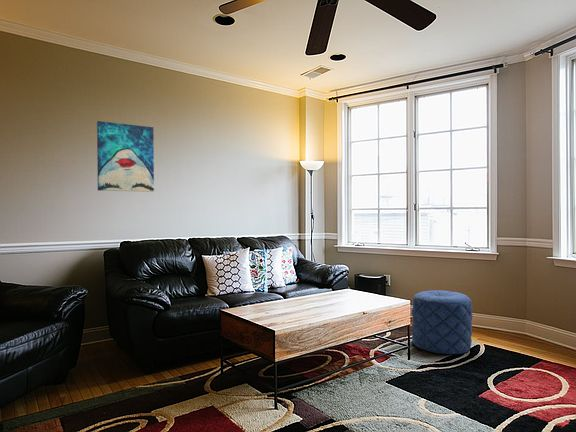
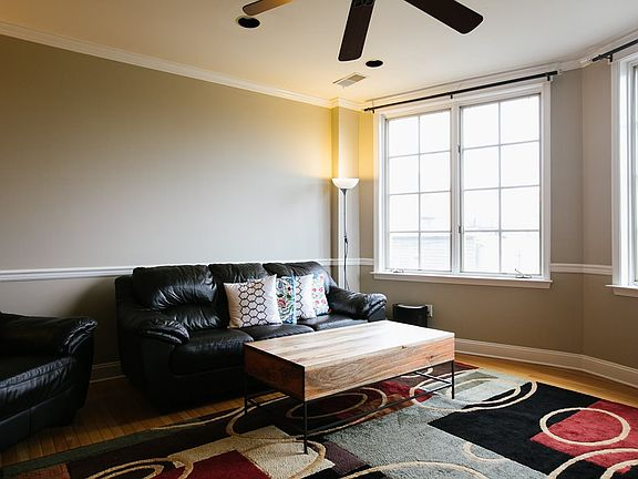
- wall art (126, 157)
- pouf (441, 319)
